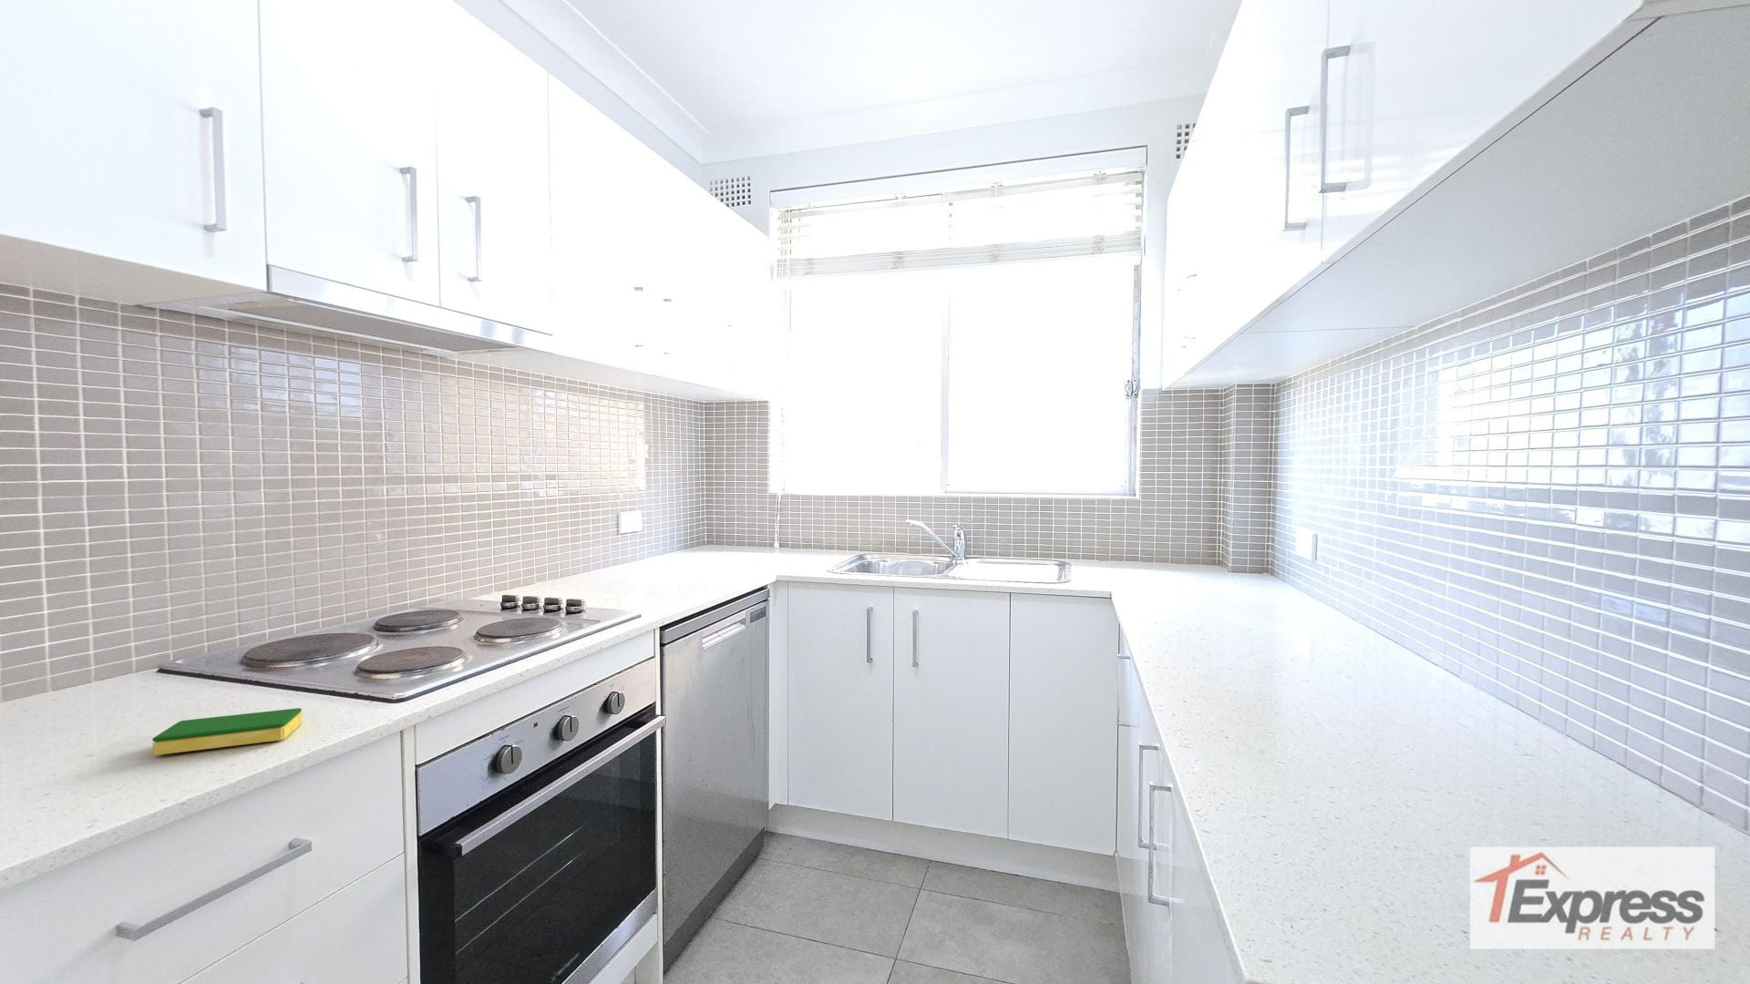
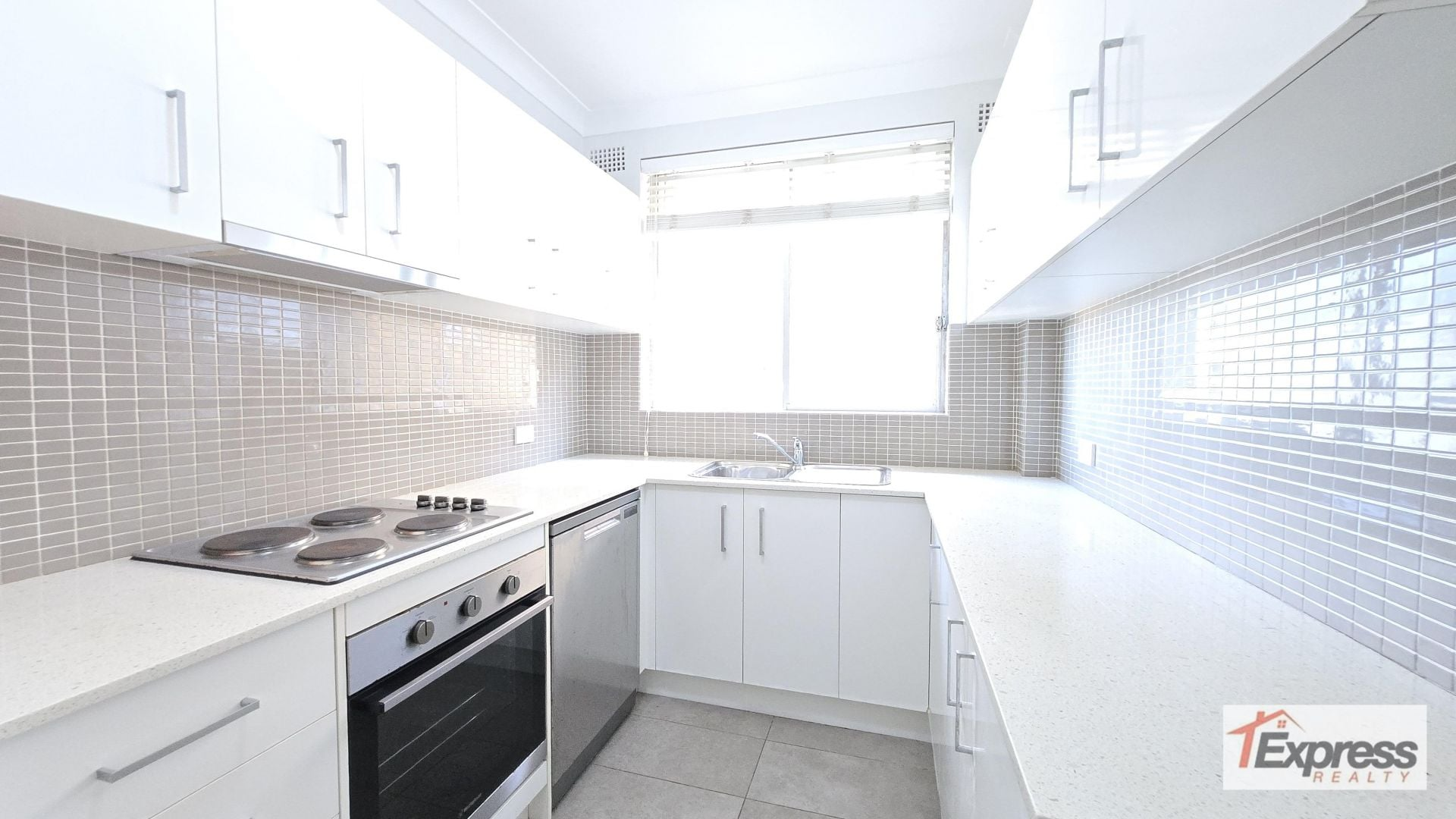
- dish sponge (232, 729)
